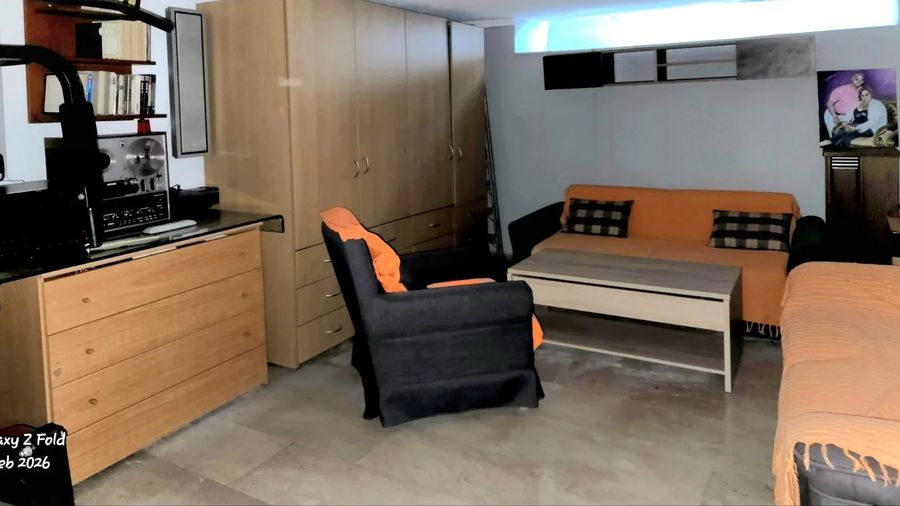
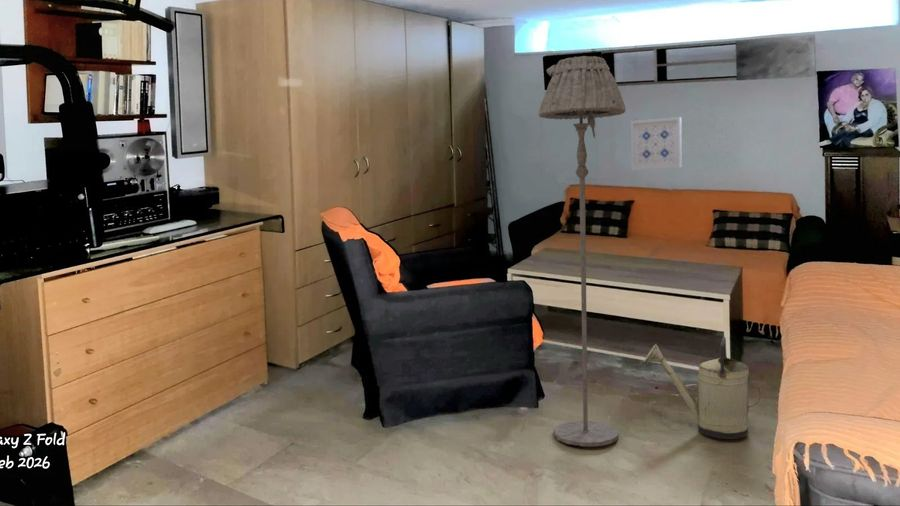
+ floor lamp (583, 251)
+ wall art (655, 144)
+ watering can (700, 383)
